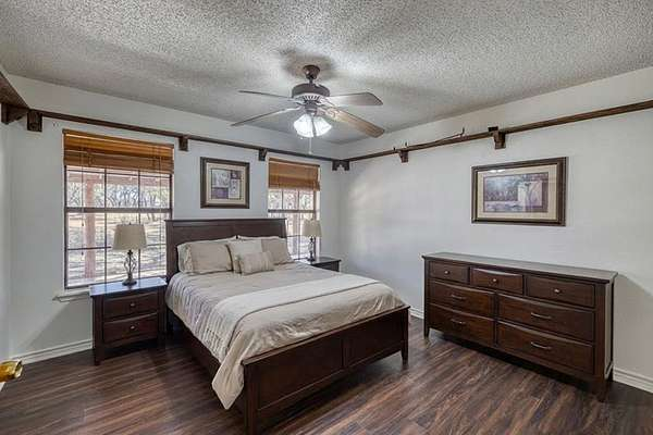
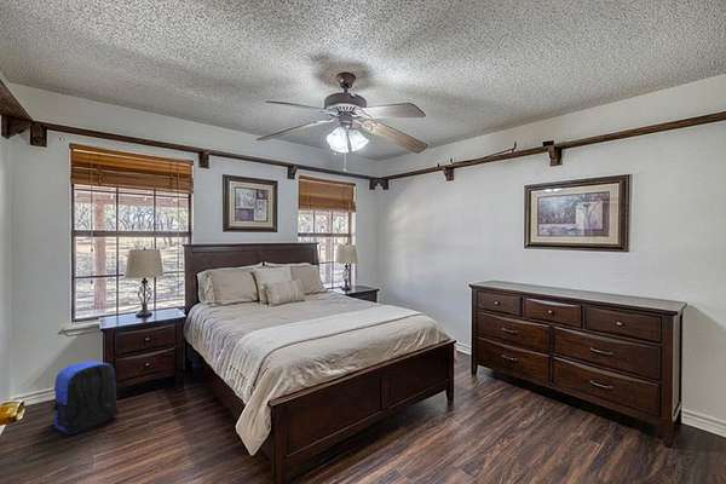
+ backpack (81, 392)
